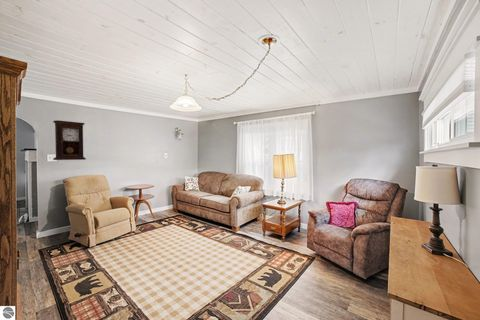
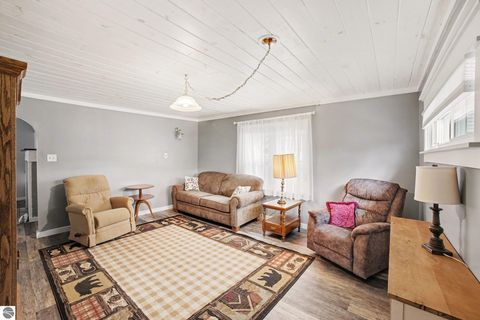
- pendulum clock (70, 141)
